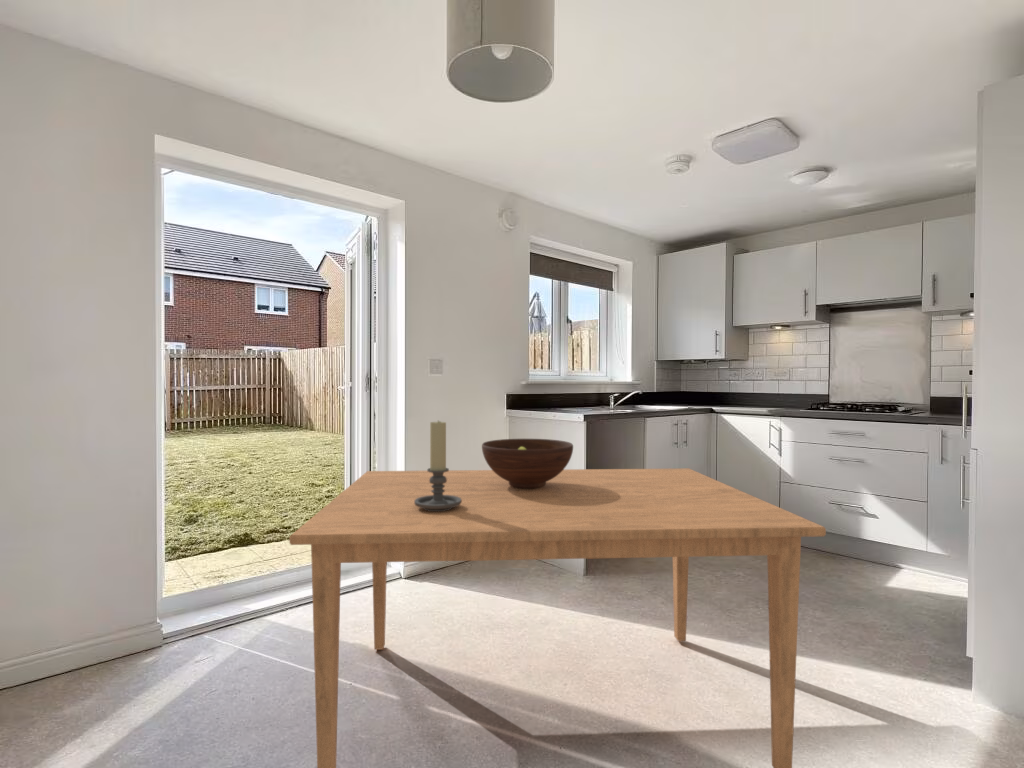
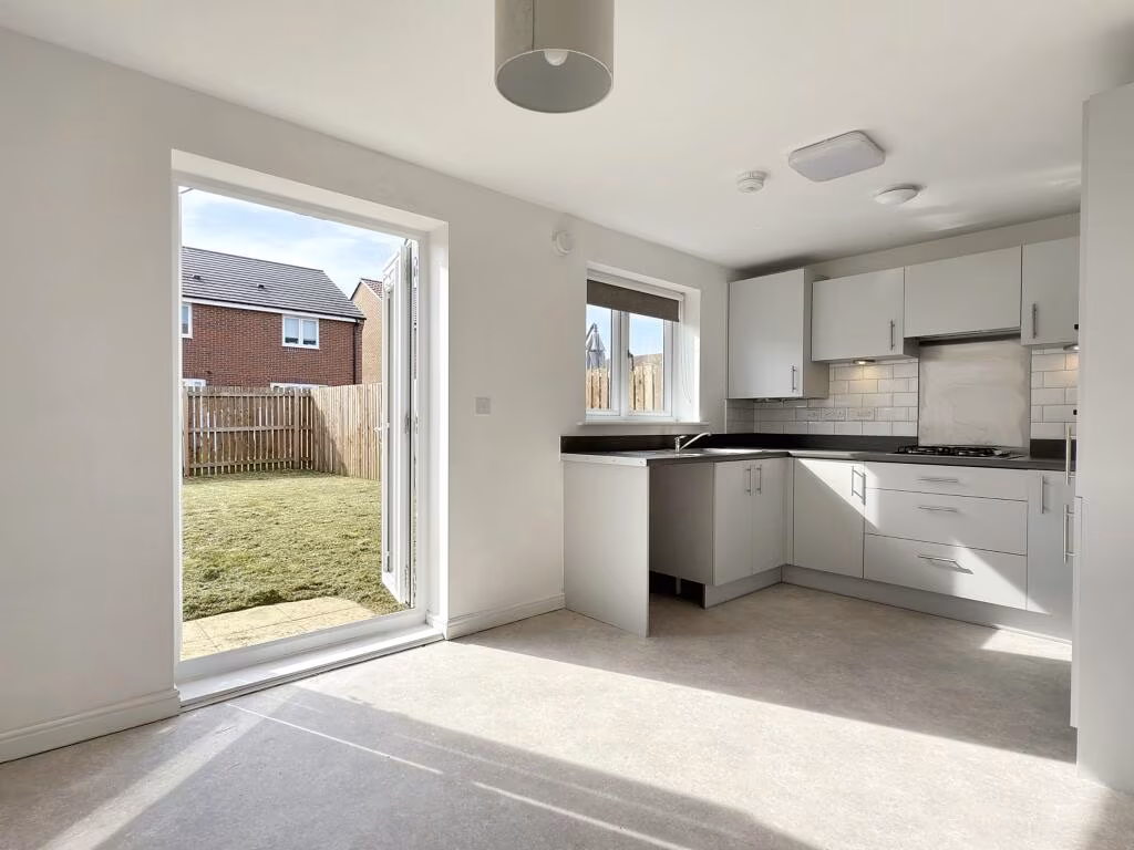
- candle holder (438, 462)
- fruit bowl (527, 464)
- dining table (543, 558)
